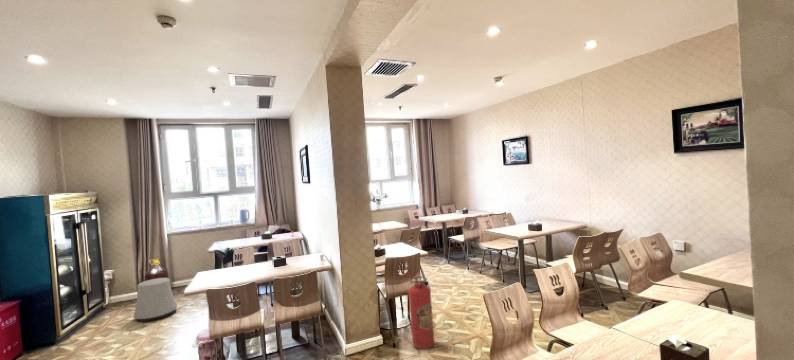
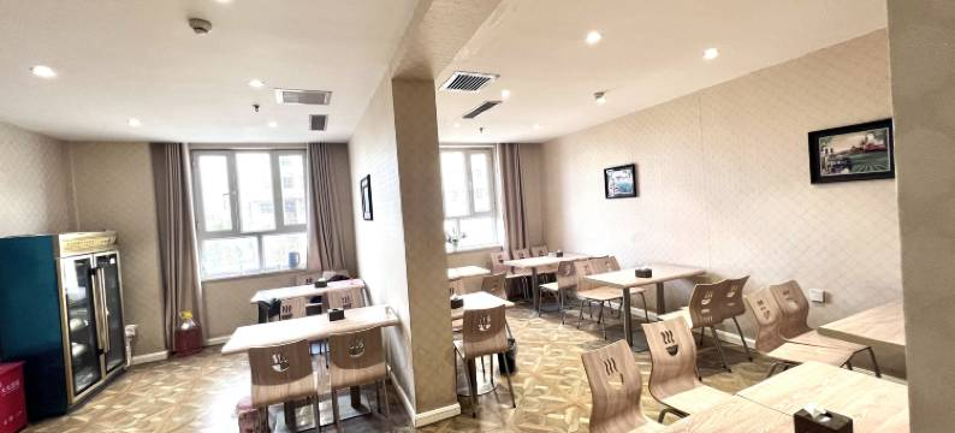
- fire extinguisher (421, 312)
- stool (155, 298)
